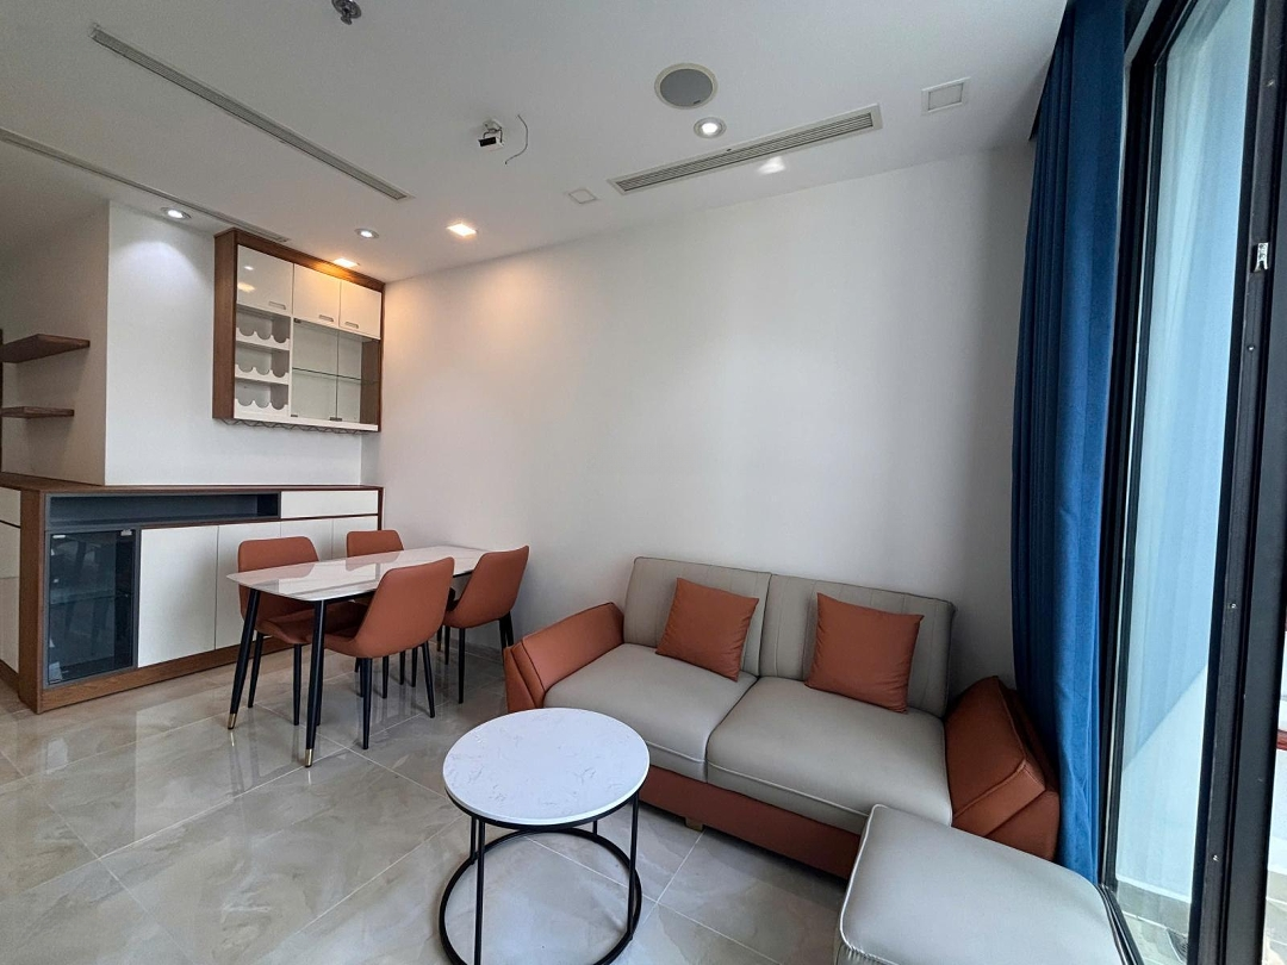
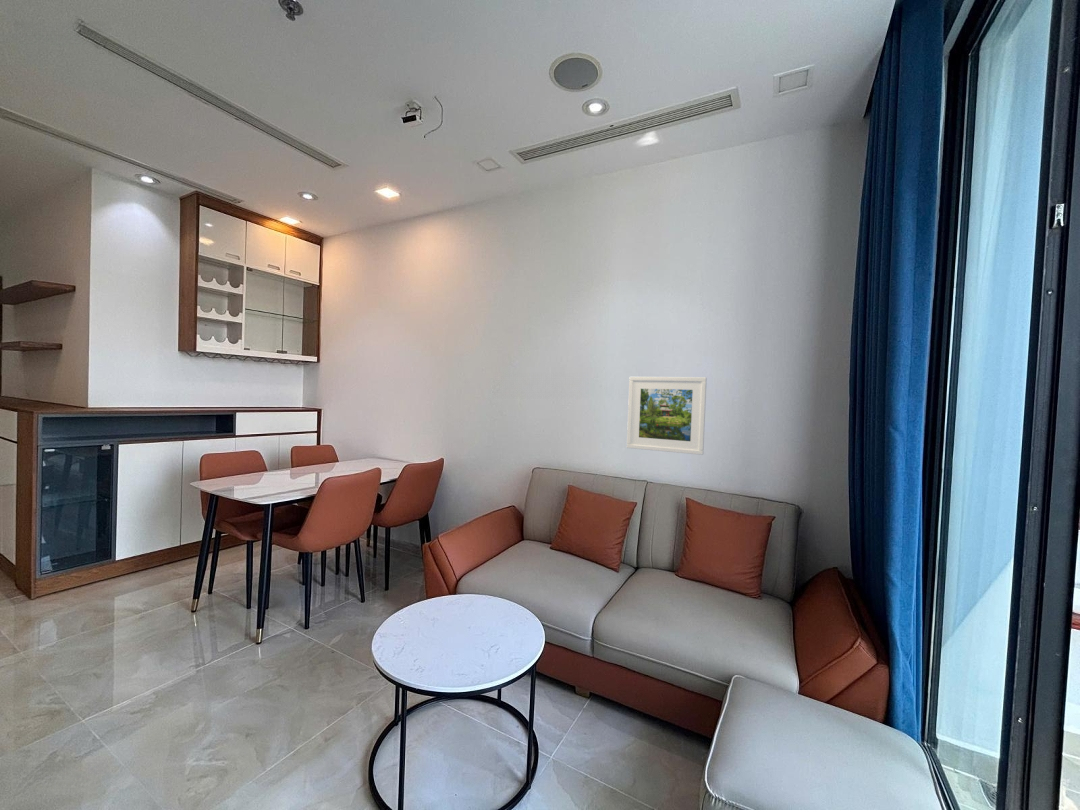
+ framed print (665, 414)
